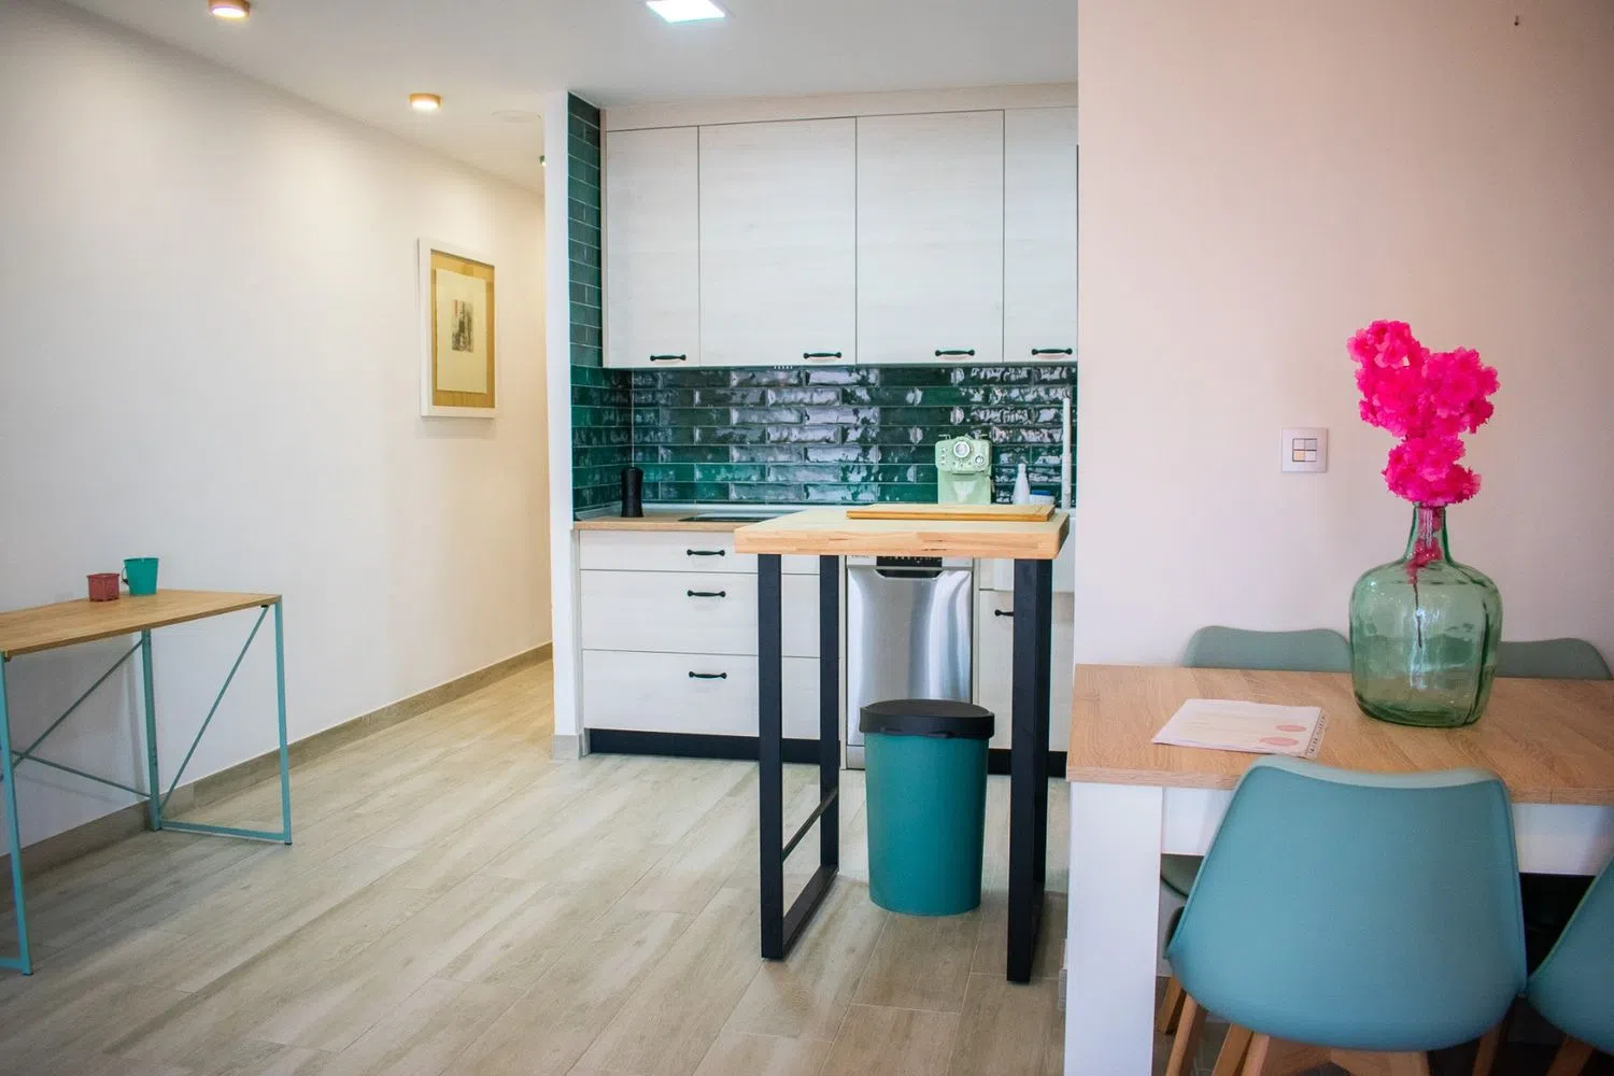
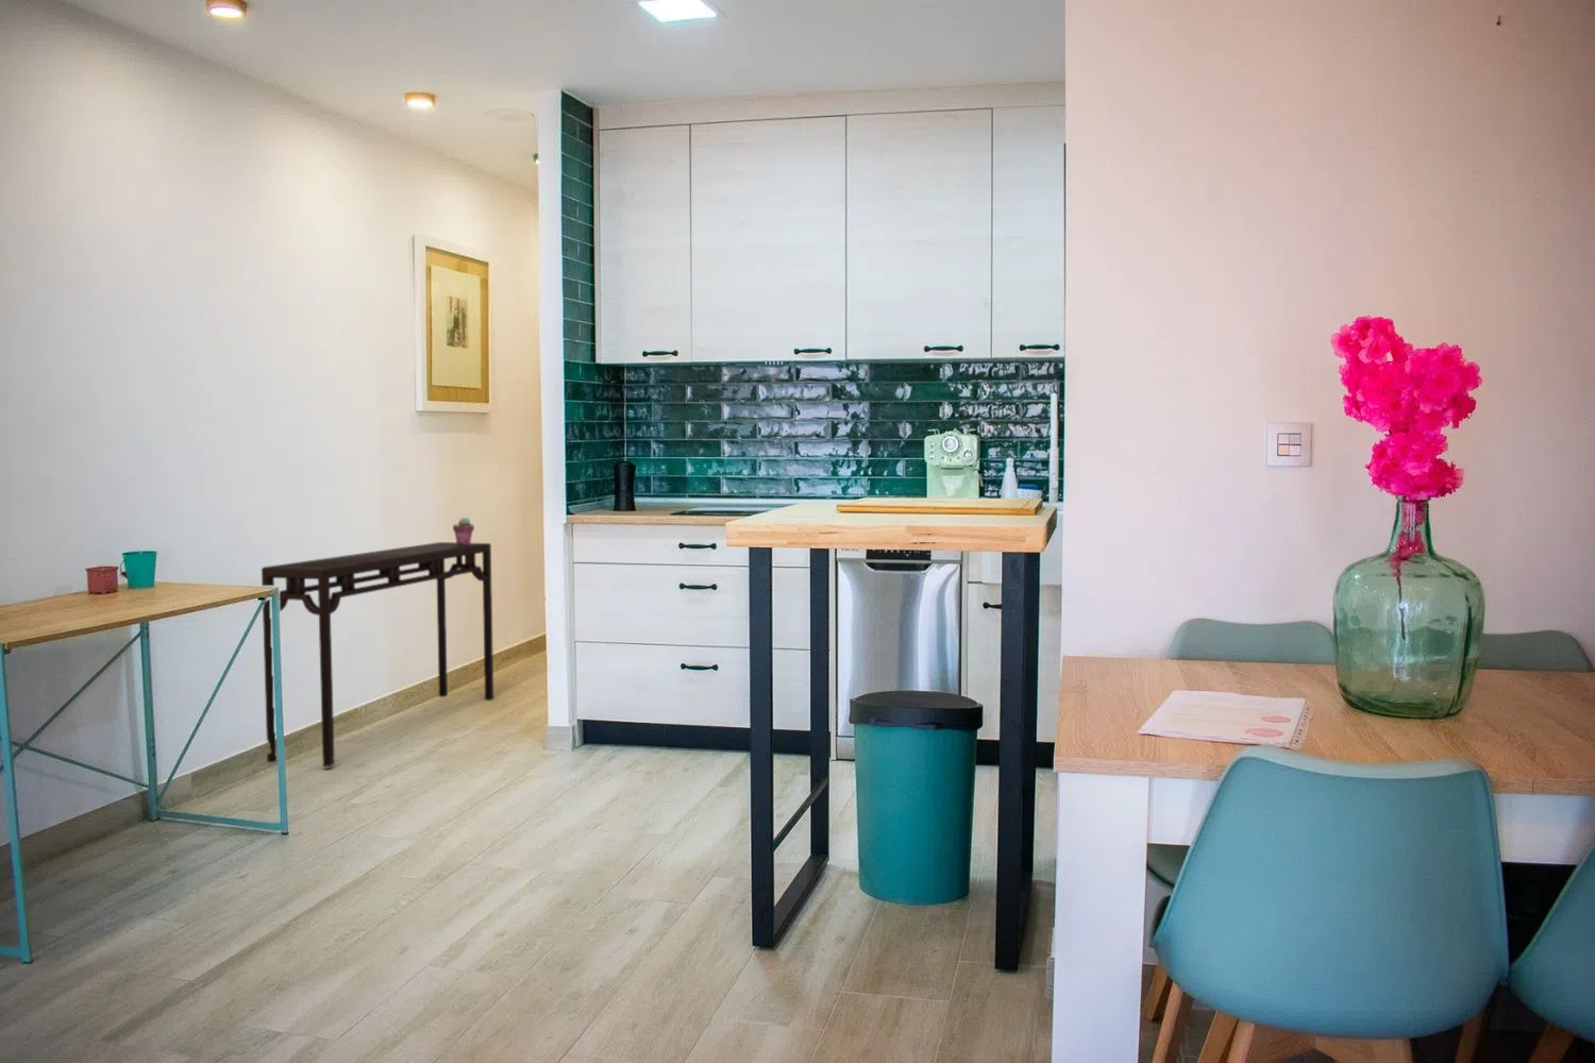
+ console table (438, 641)
+ potted succulent (464, 529)
